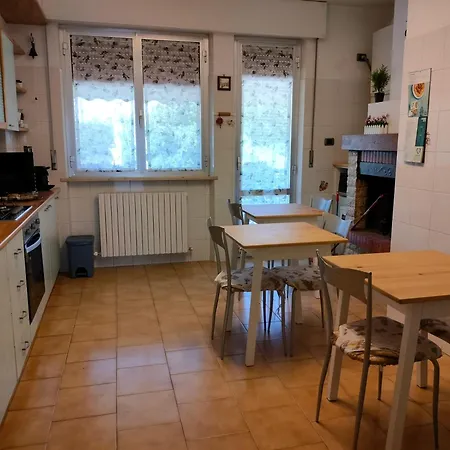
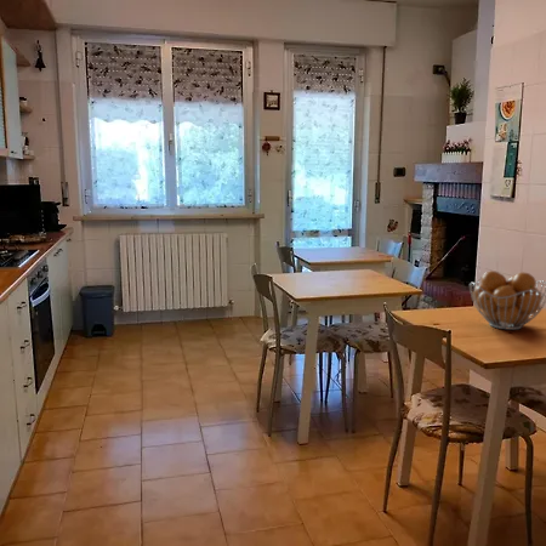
+ fruit basket (507, 298)
